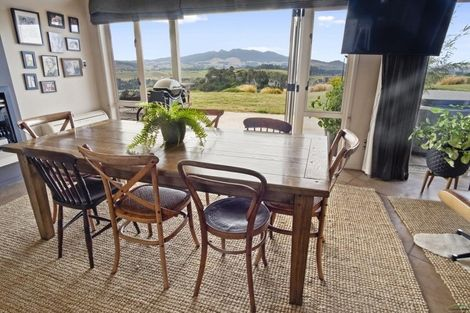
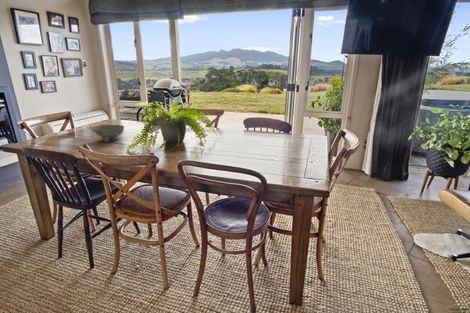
+ bowl (109, 133)
